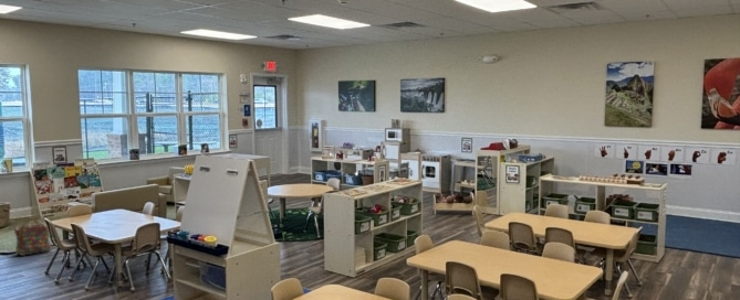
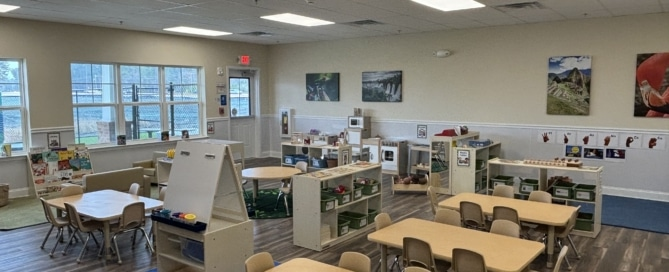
- backpack (33, 235)
